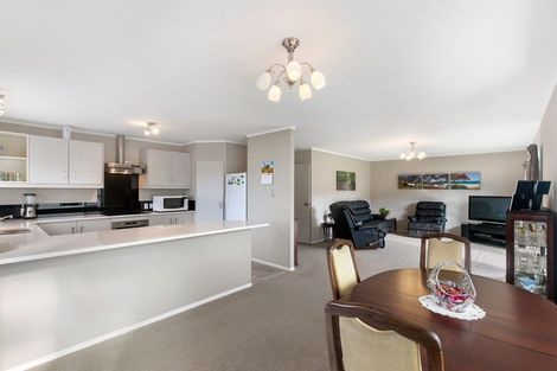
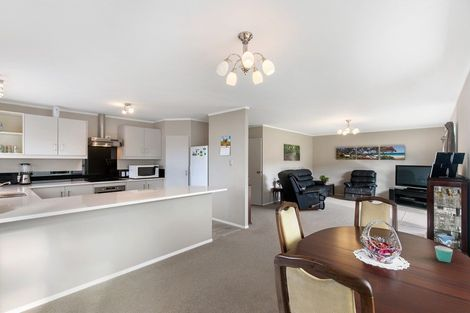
+ mug (442, 253)
